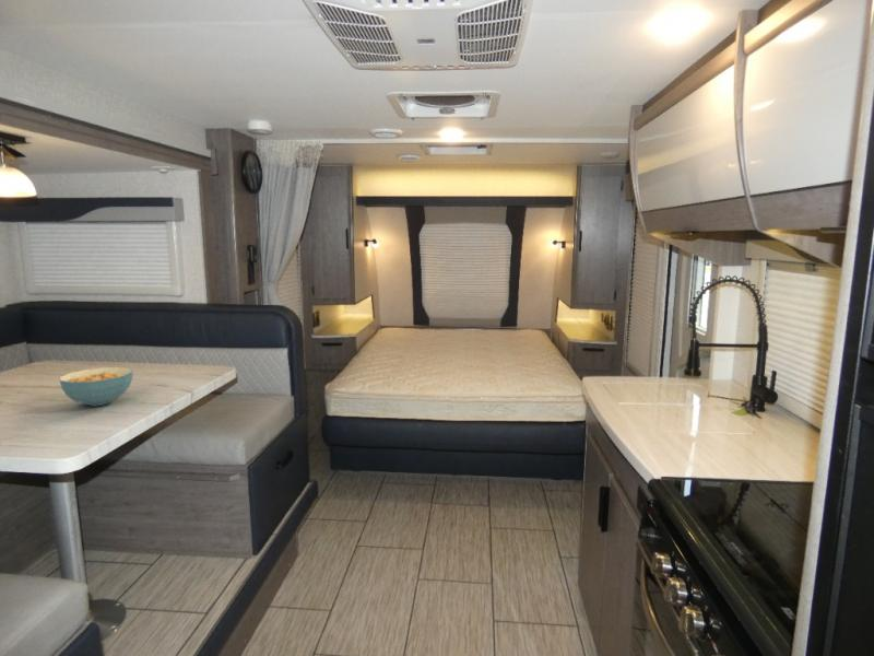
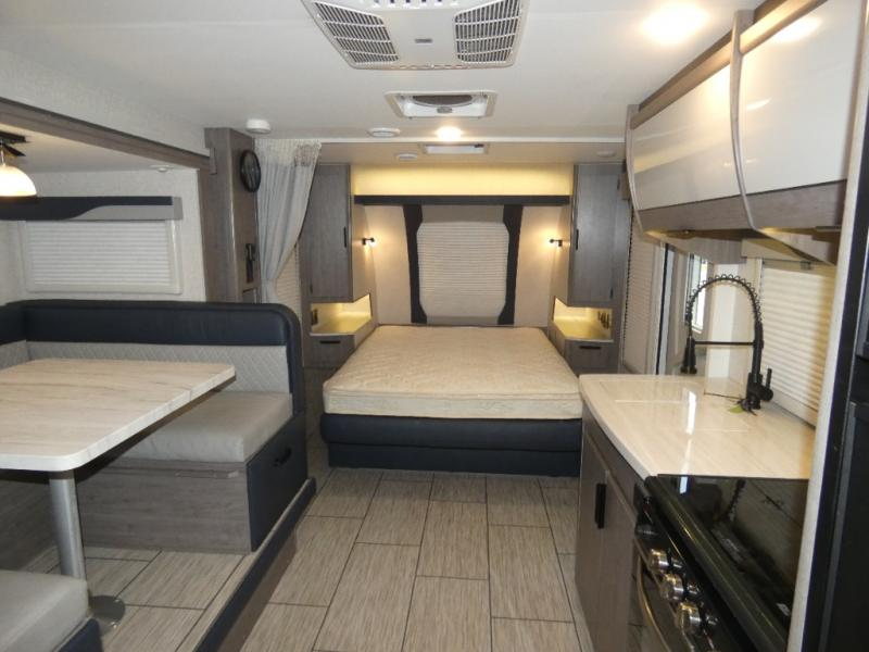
- cereal bowl (98, 388)
